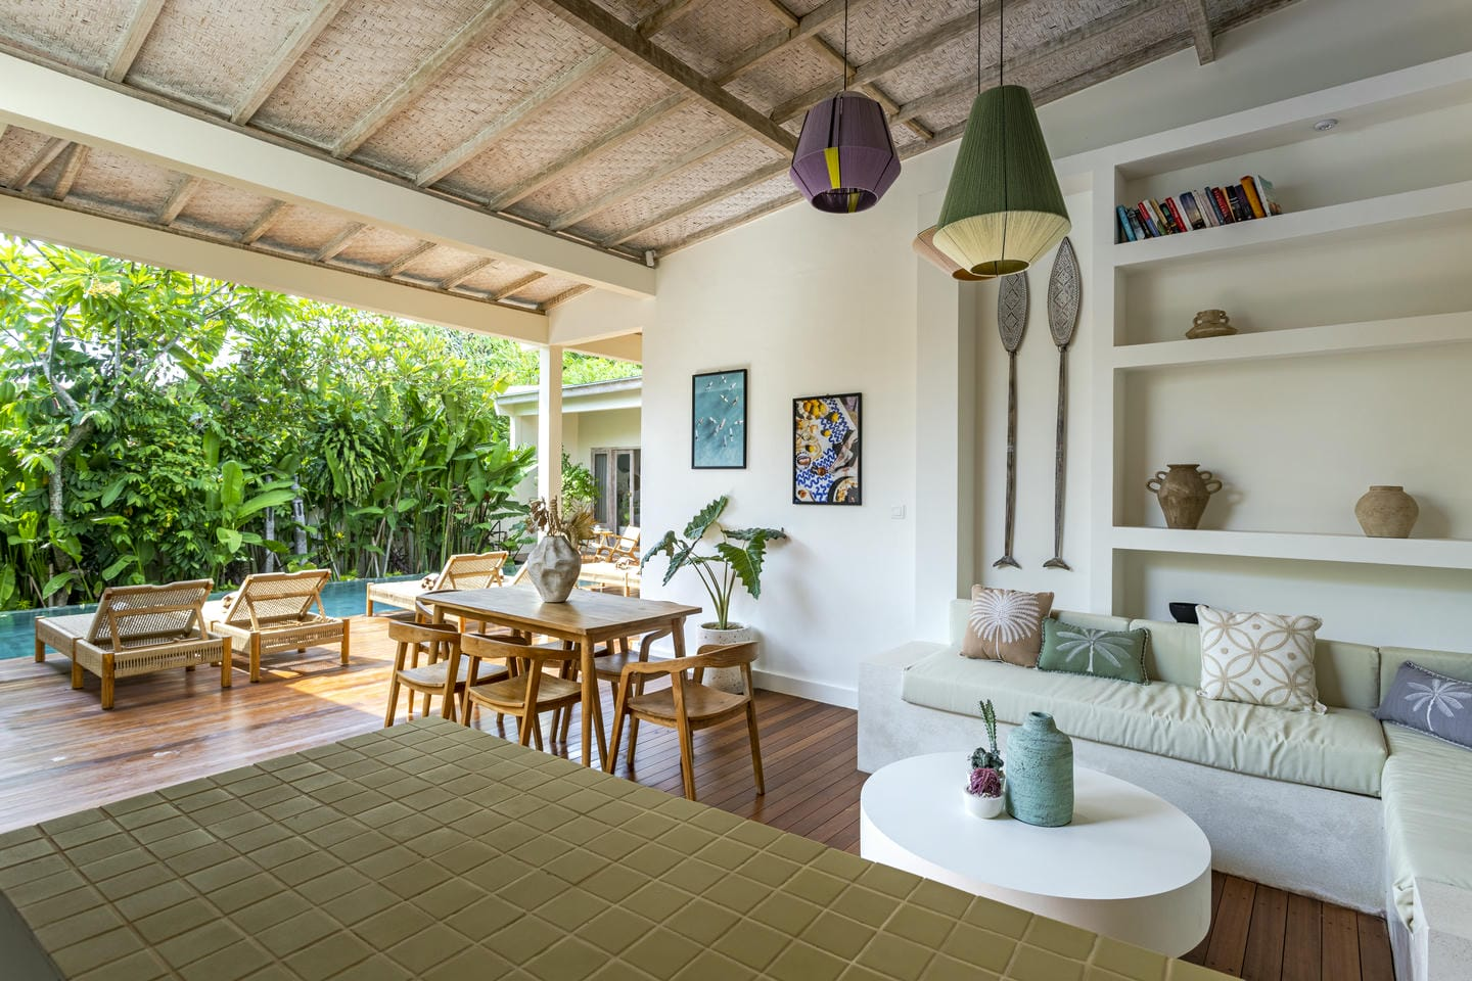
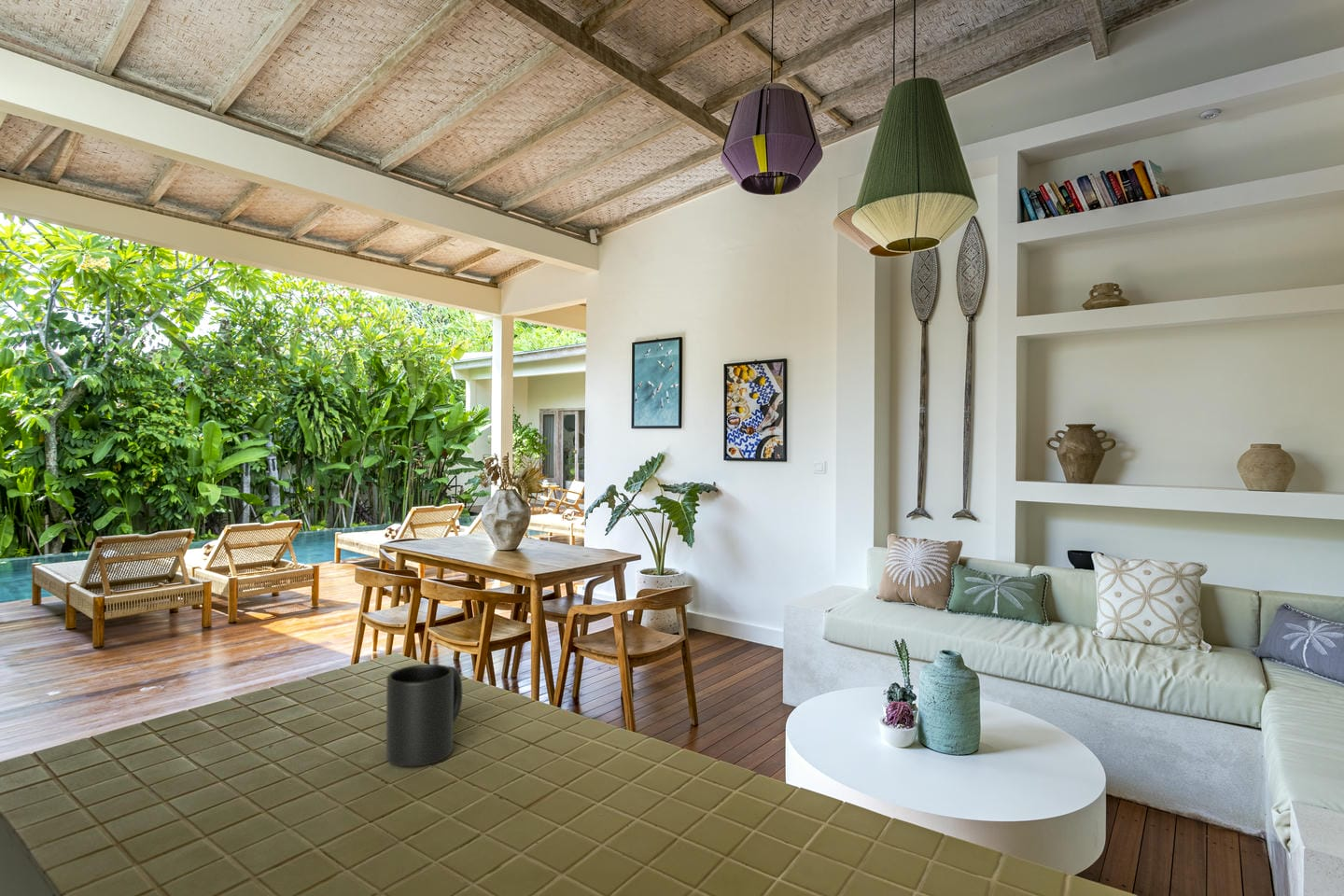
+ mug (427, 709)
